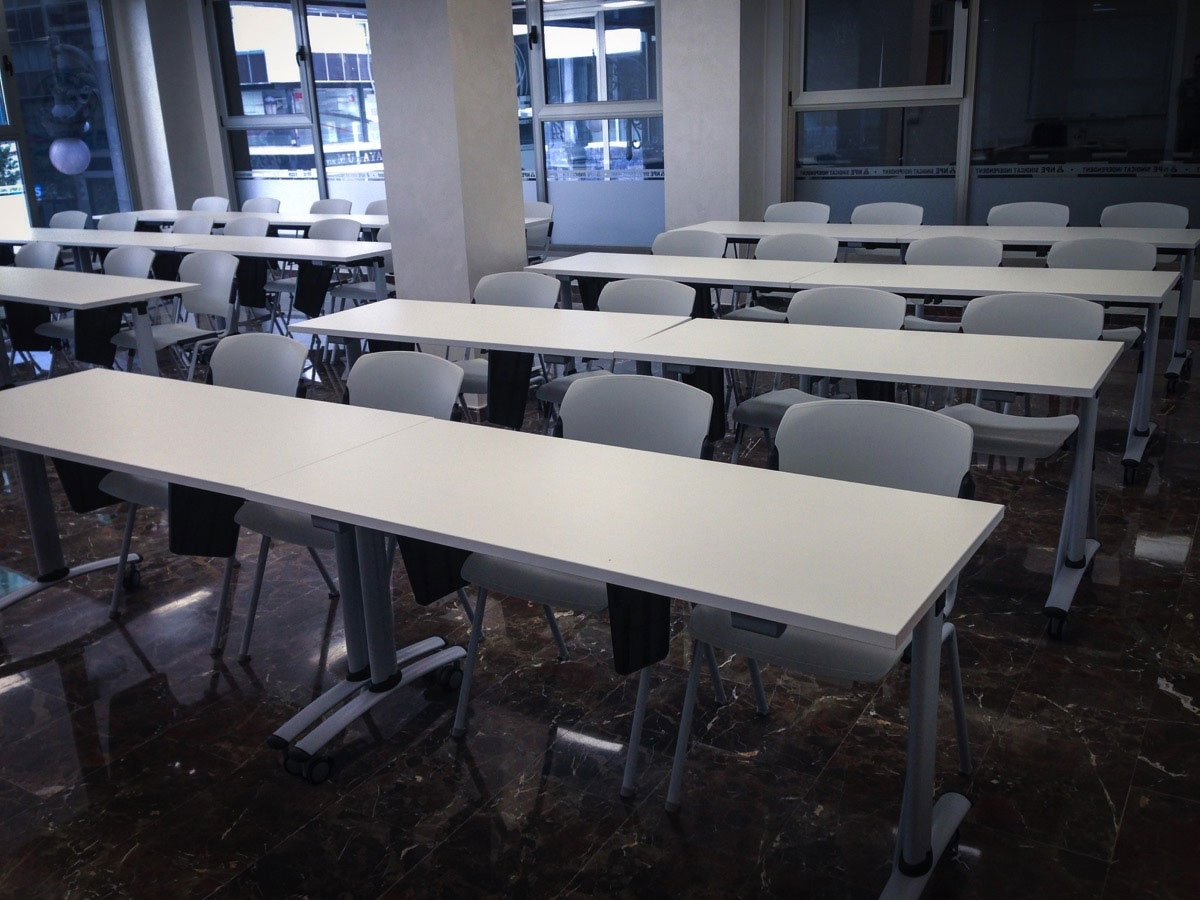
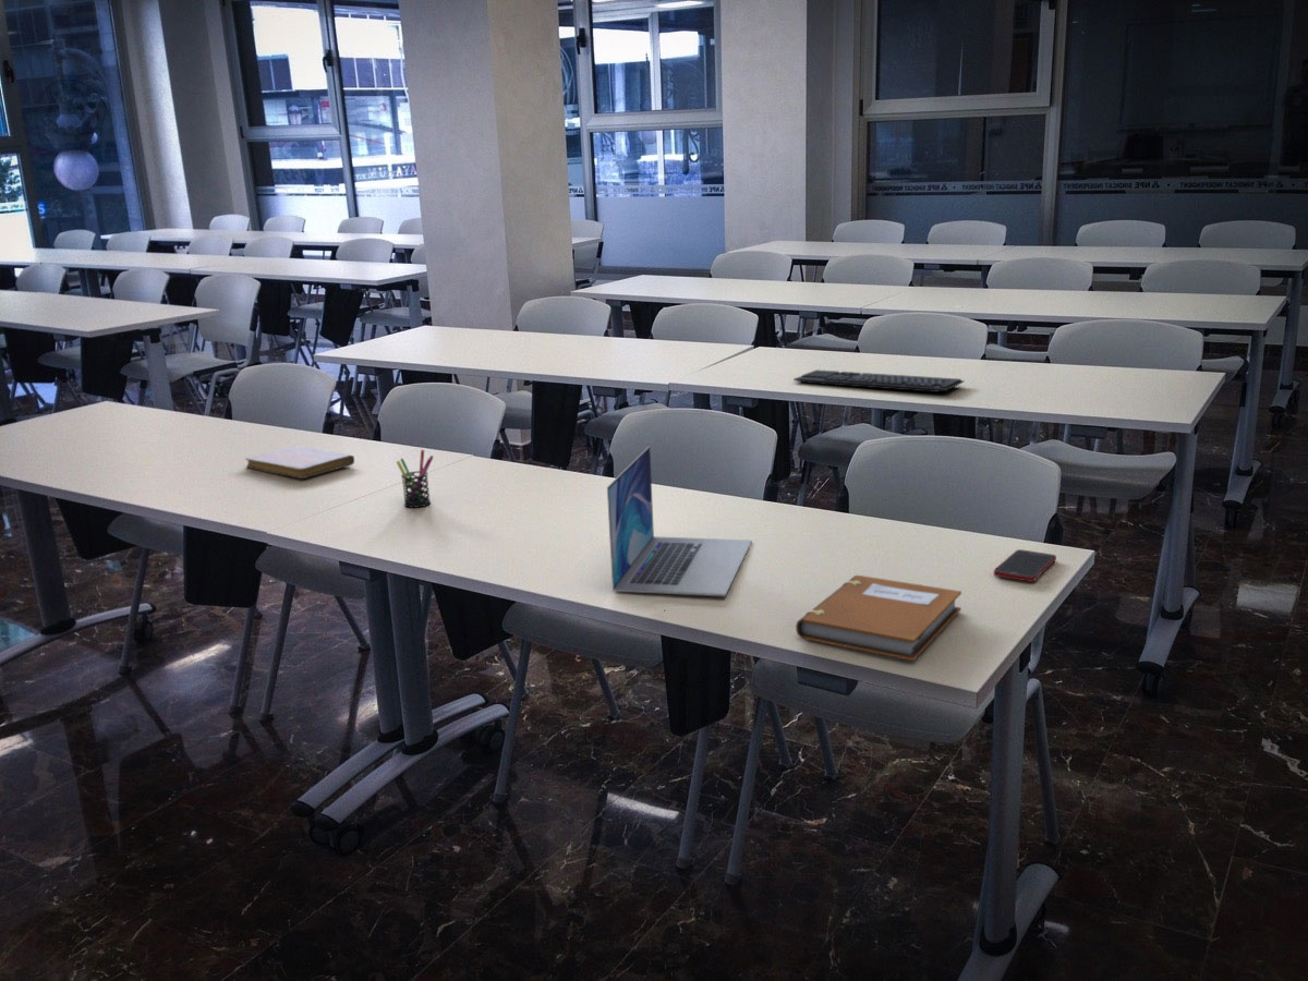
+ cell phone (1025, 565)
+ notebook (881, 613)
+ pen holder (414, 477)
+ keyboard (876, 380)
+ notebook (299, 460)
+ laptop (683, 537)
